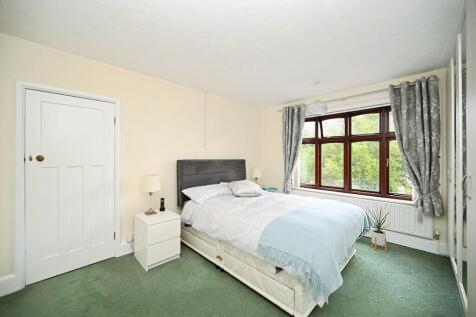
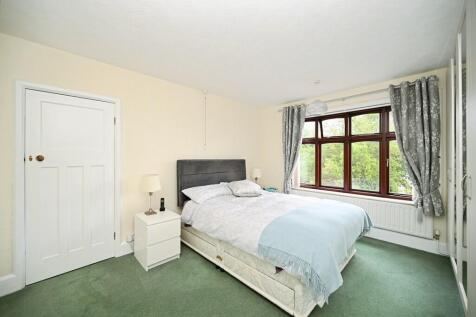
- house plant (378, 226)
